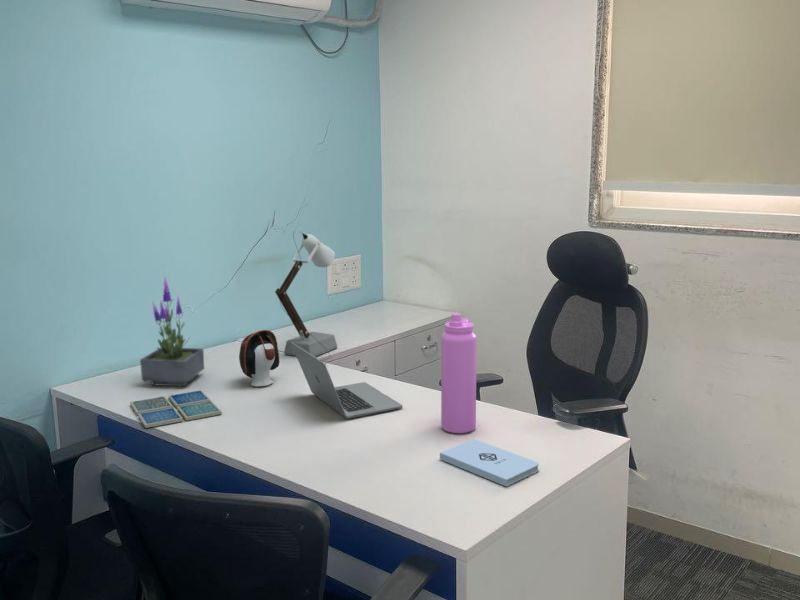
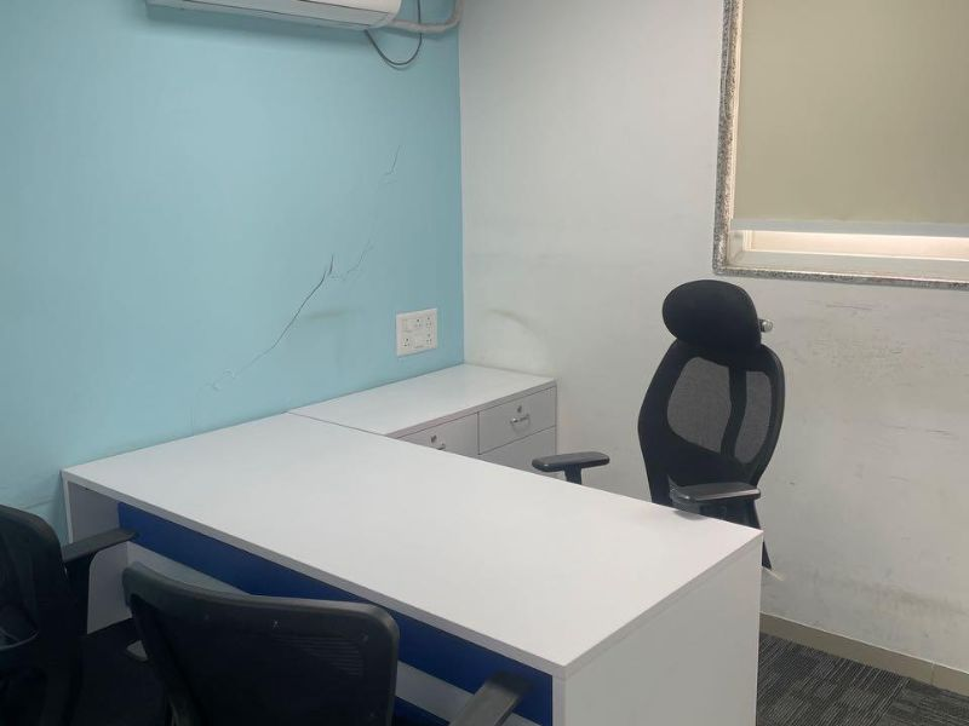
- water bottle (458, 371)
- drink coaster (174, 408)
- speaker (257, 356)
- potted plant (170, 328)
- notepad (489, 461)
- laptop (345, 385)
- desk lamp (293, 305)
